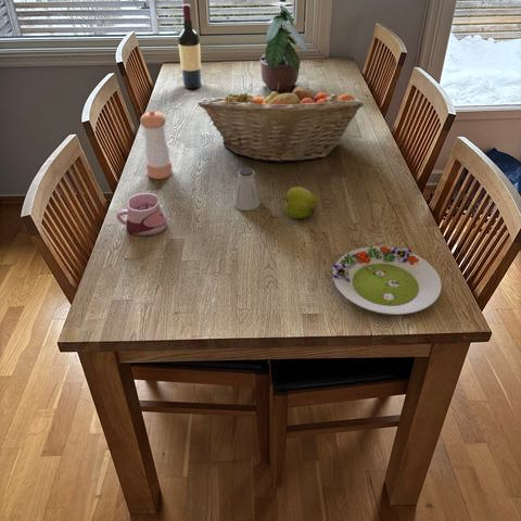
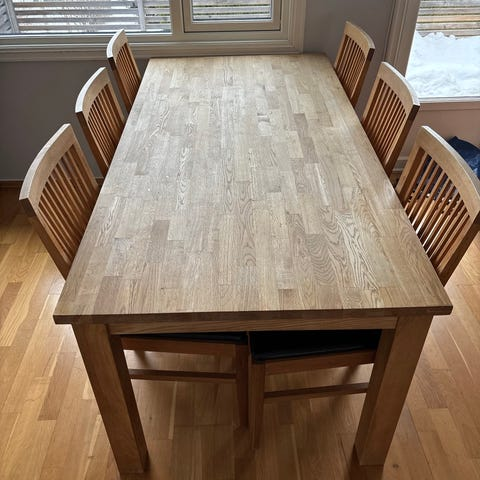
- saltshaker (246, 187)
- mug (141, 214)
- fruit basket (280, 114)
- apple (300, 202)
- potted plant (283, 39)
- pepper shaker (155, 142)
- salad plate (385, 279)
- wine bottle (189, 47)
